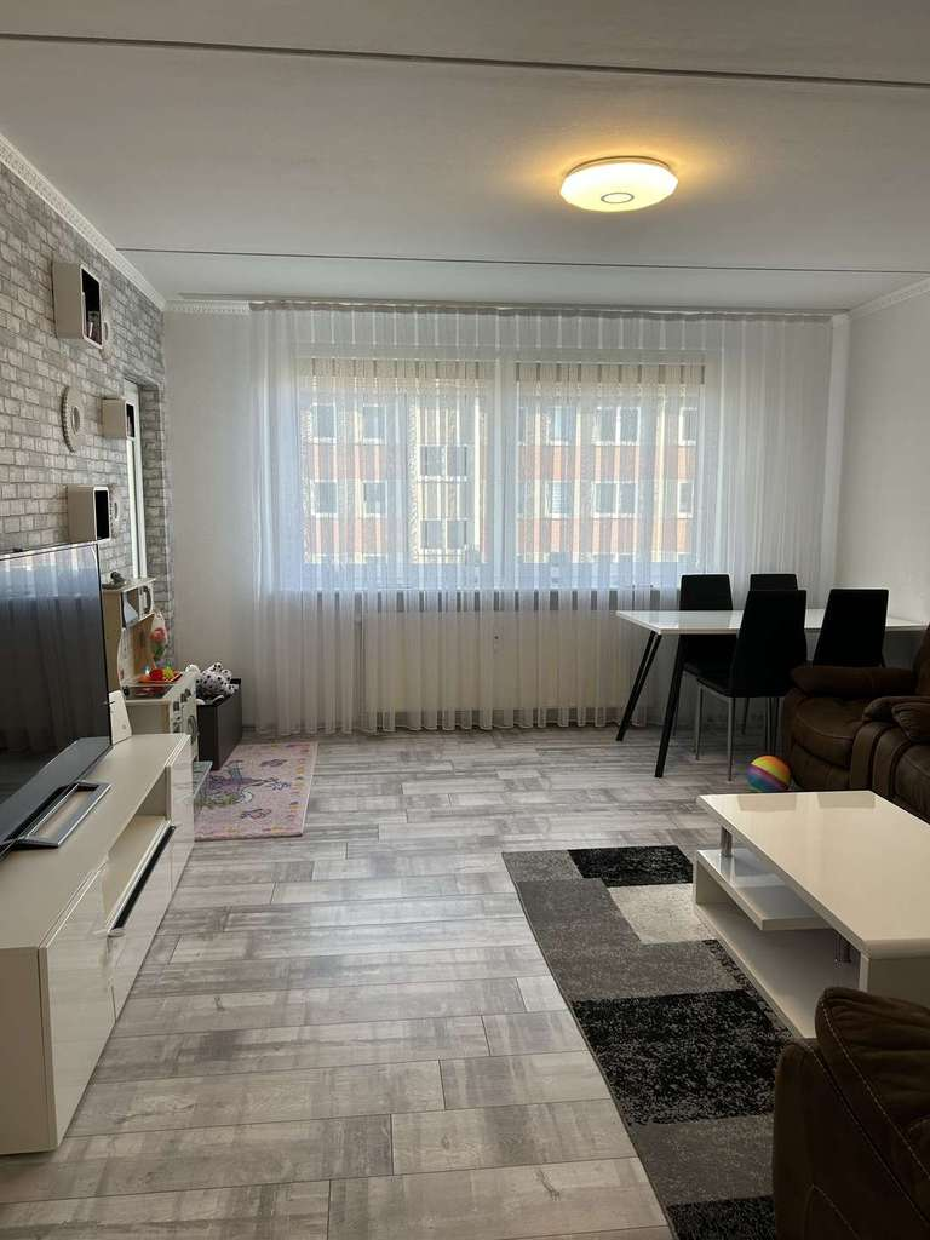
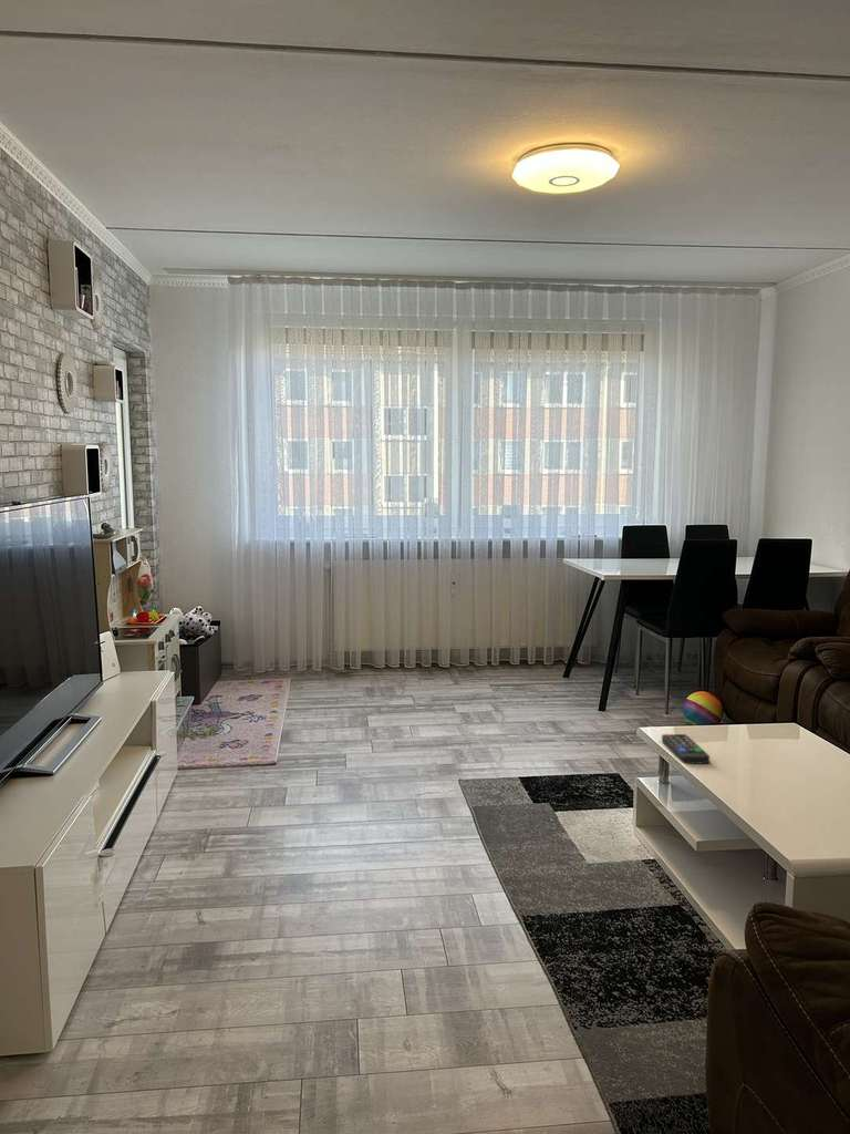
+ remote control (684, 748)
